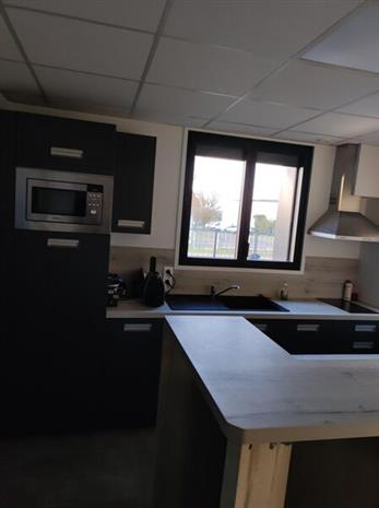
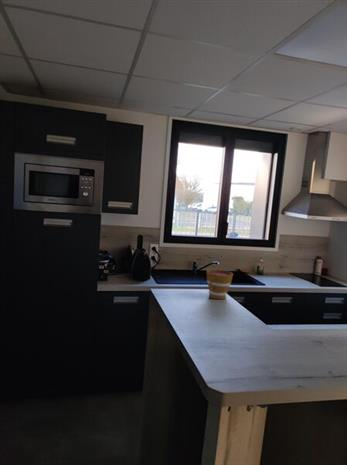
+ cup (217, 285)
